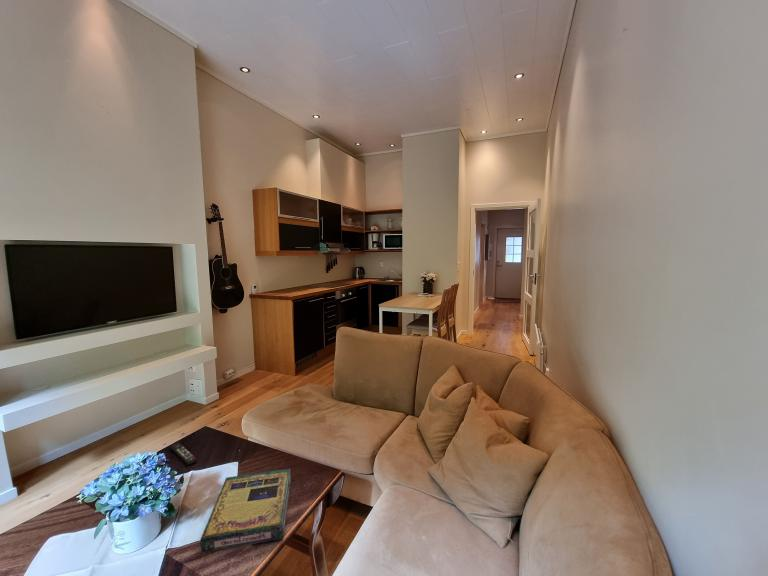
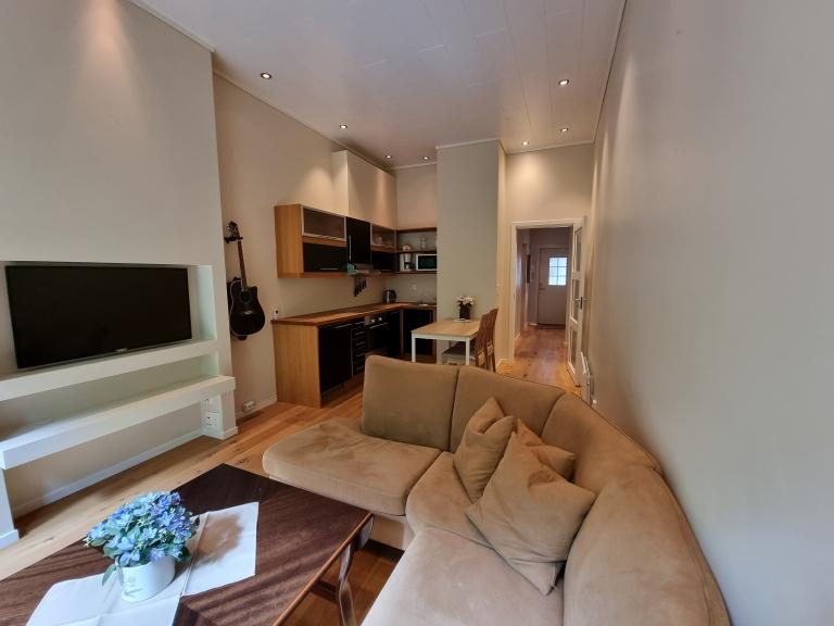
- remote control (183, 453)
- video game box (252, 504)
